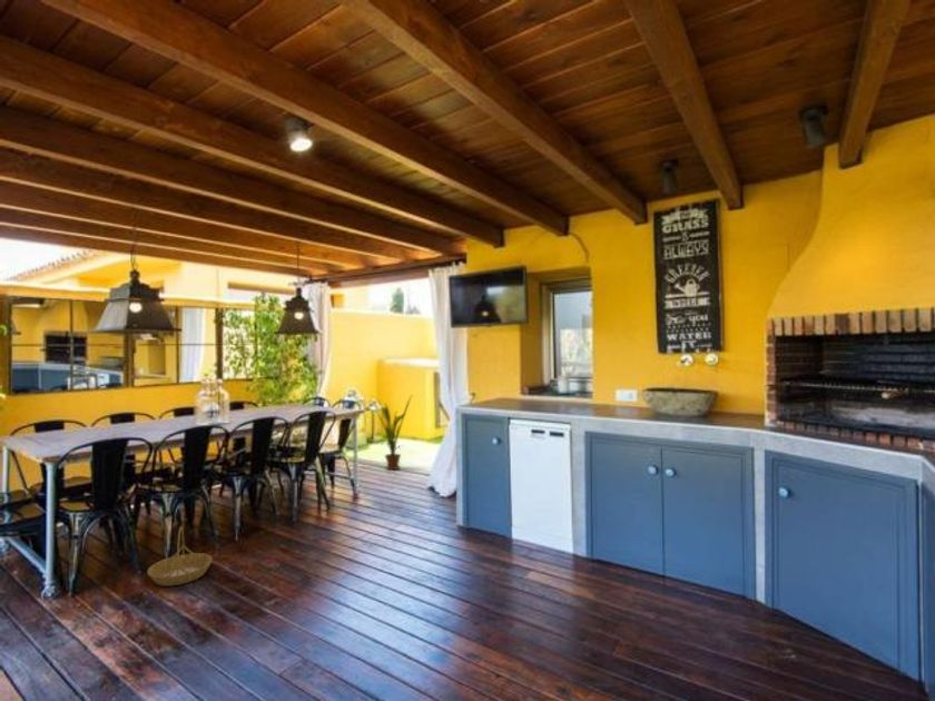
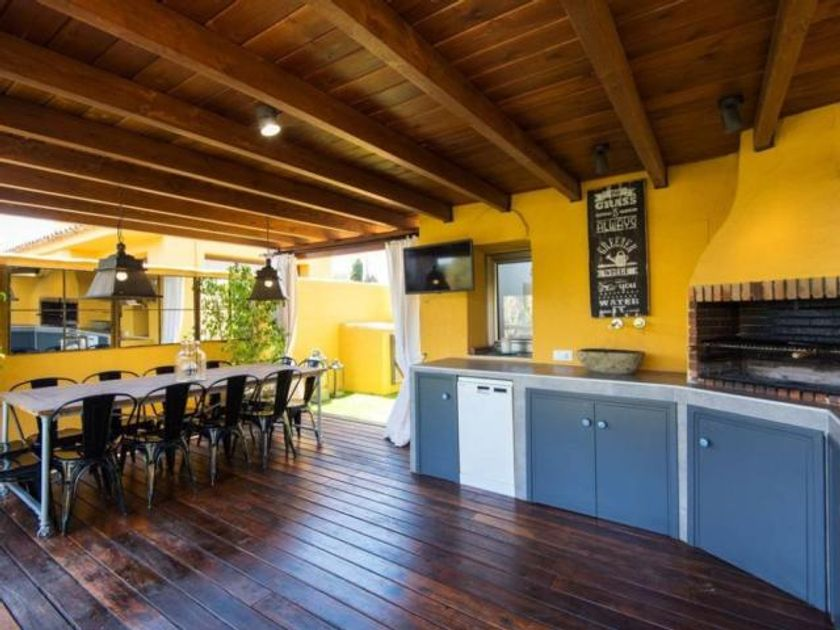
- house plant (388, 432)
- basket (179, 551)
